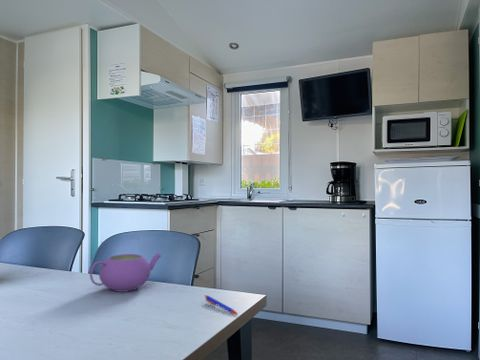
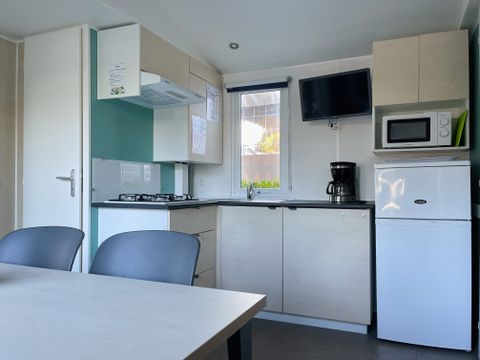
- pen (220, 304)
- teapot (127, 272)
